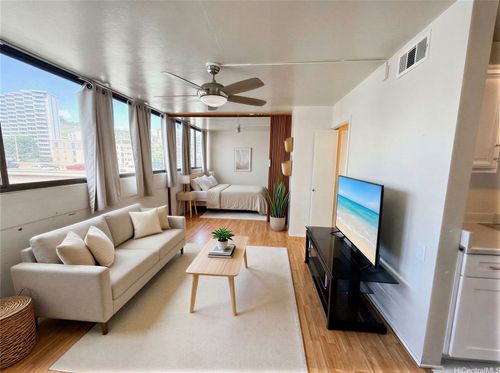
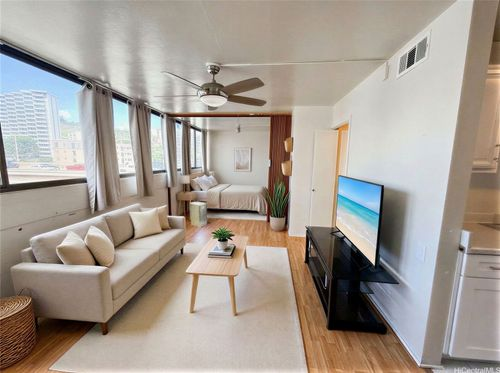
+ air purifier (198, 213)
